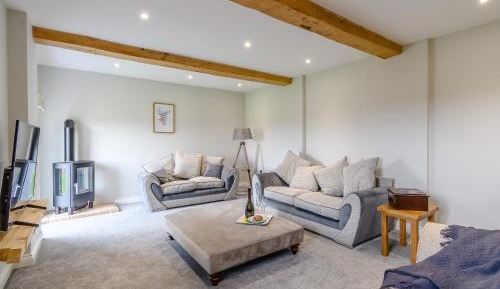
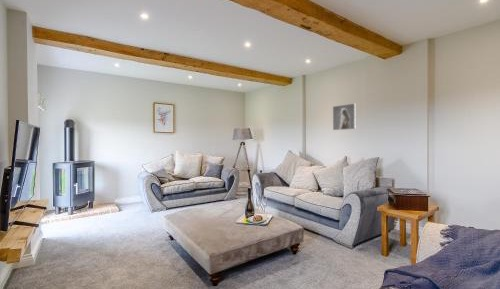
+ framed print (343, 117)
